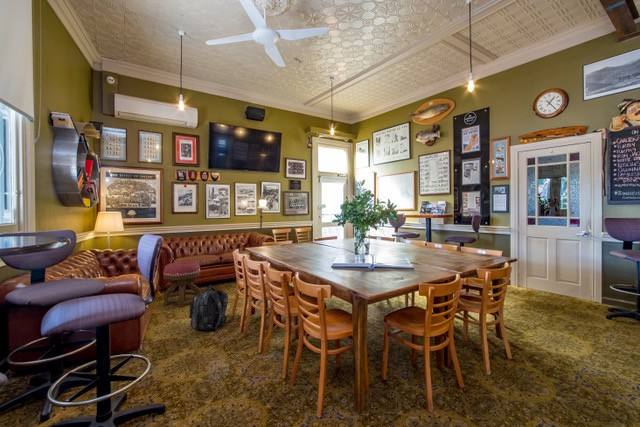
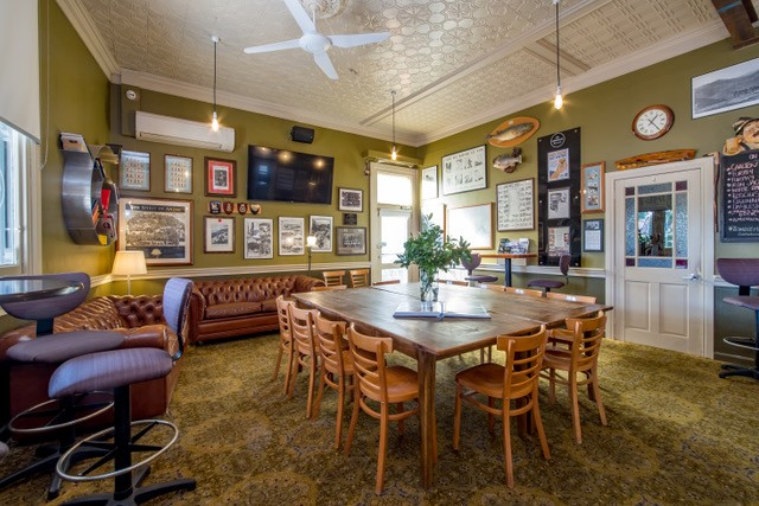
- ottoman (182, 282)
- backpack (209, 305)
